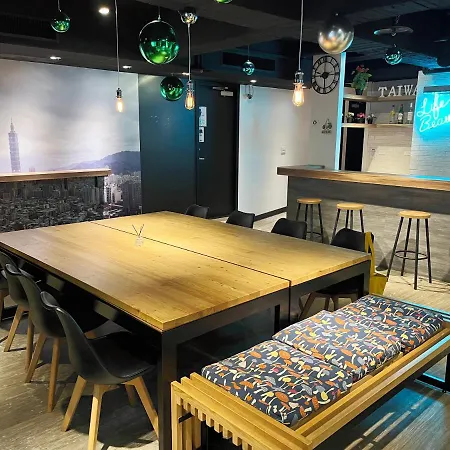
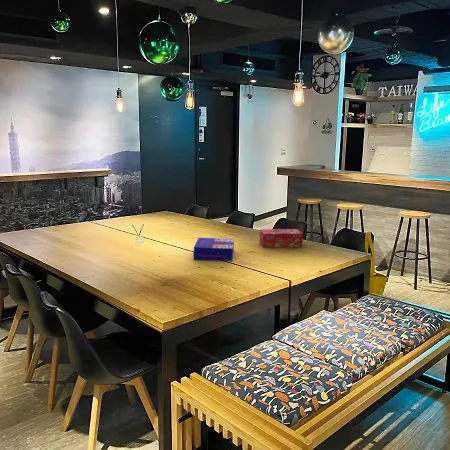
+ board game (214, 248)
+ tissue box (280, 237)
